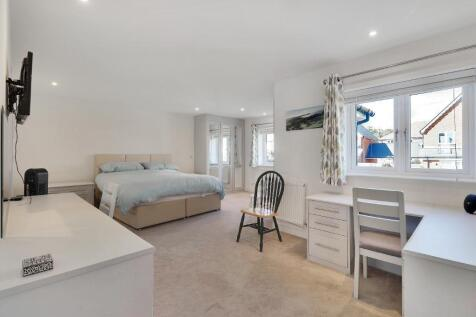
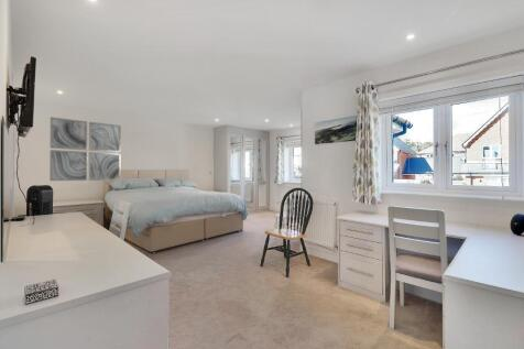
+ wall art (89, 150)
